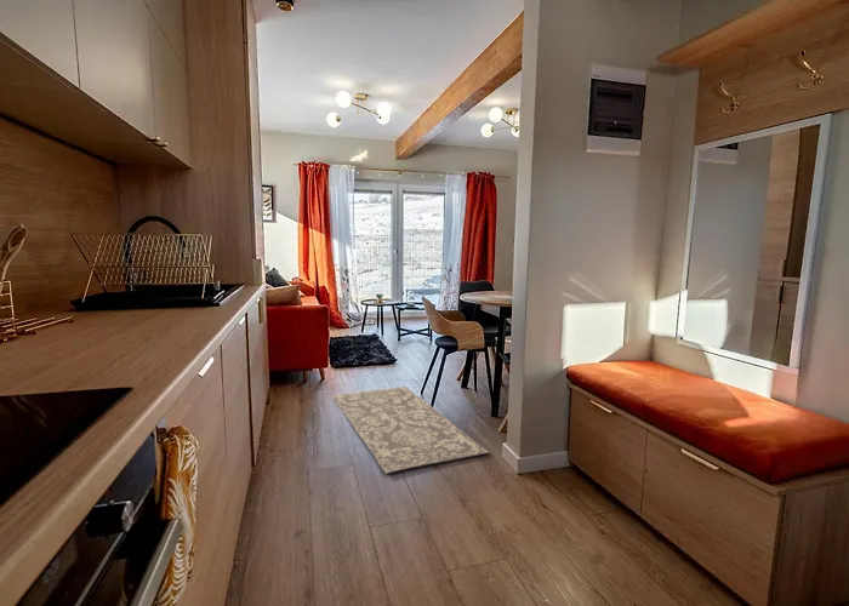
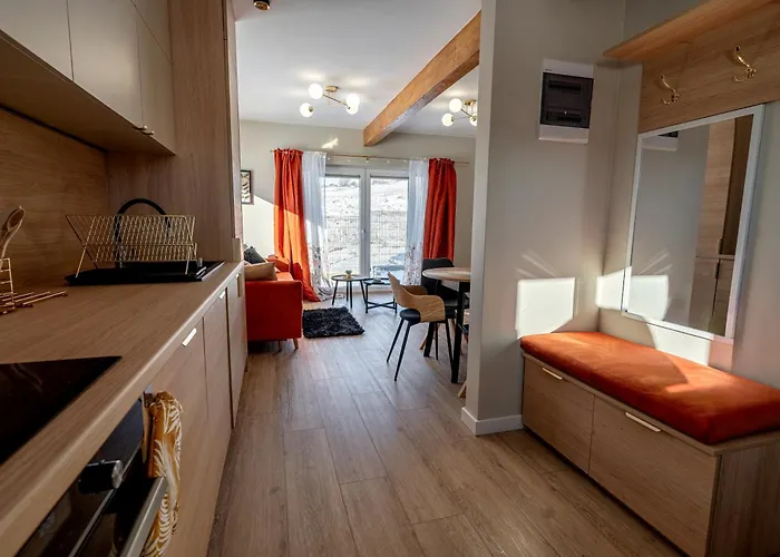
- rug (398, 419)
